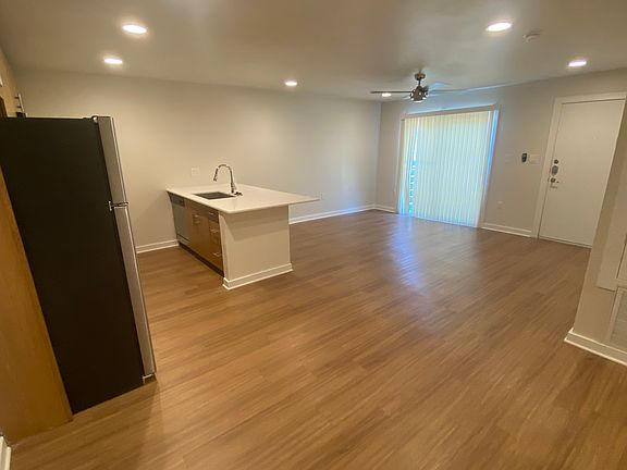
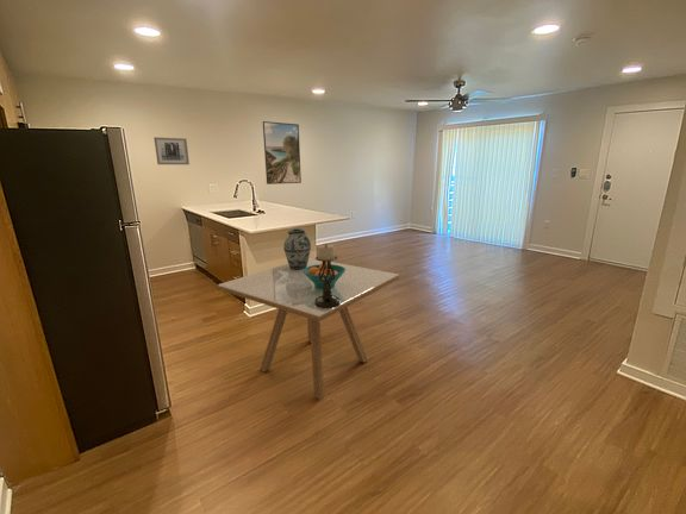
+ dining table (313, 324)
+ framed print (282, 153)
+ vase (297, 249)
+ candle holder (328, 274)
+ fruit bowl (325, 274)
+ wall art (172, 151)
